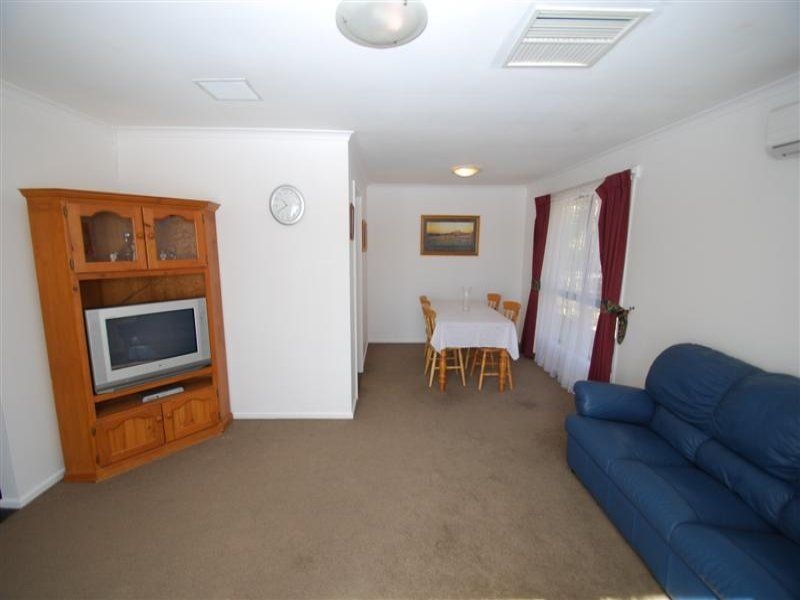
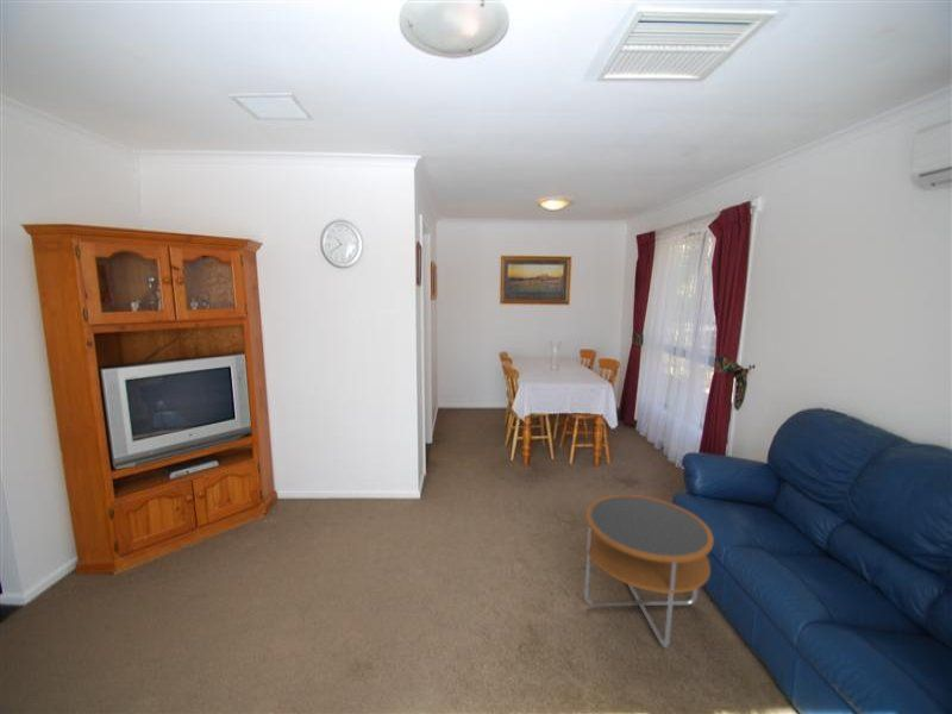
+ side table (643, 564)
